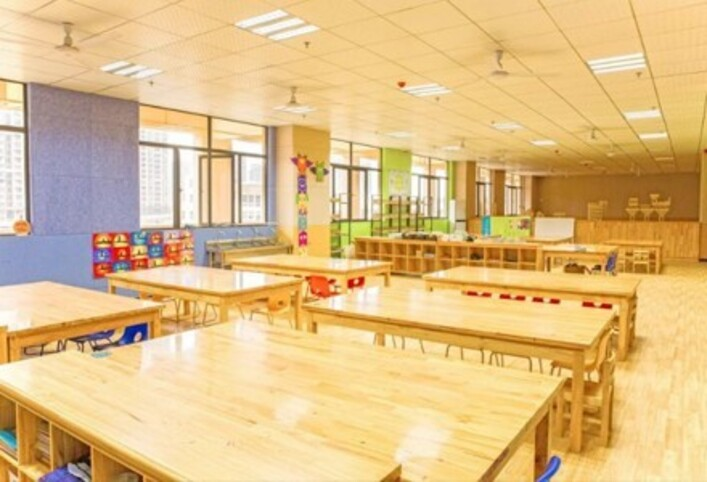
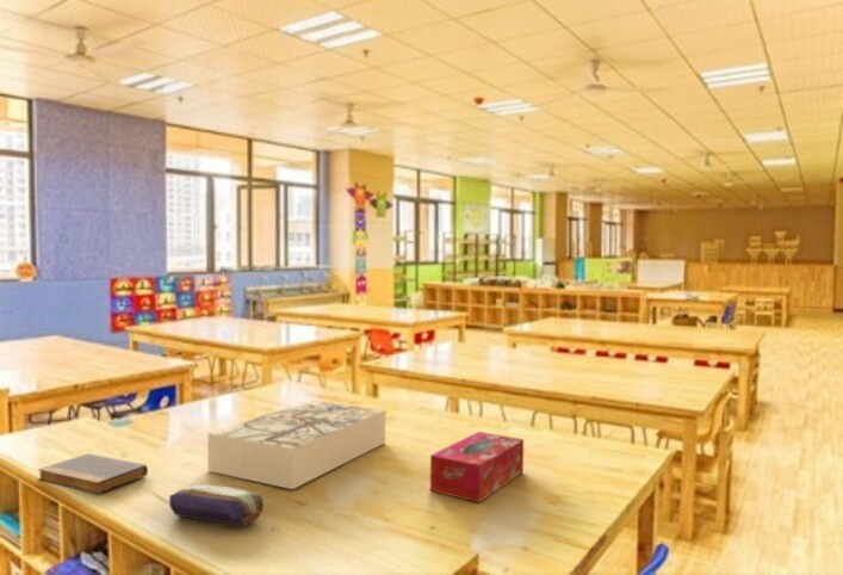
+ board game (303, 438)
+ book (93, 471)
+ tissue box (478, 463)
+ pencil case (216, 503)
